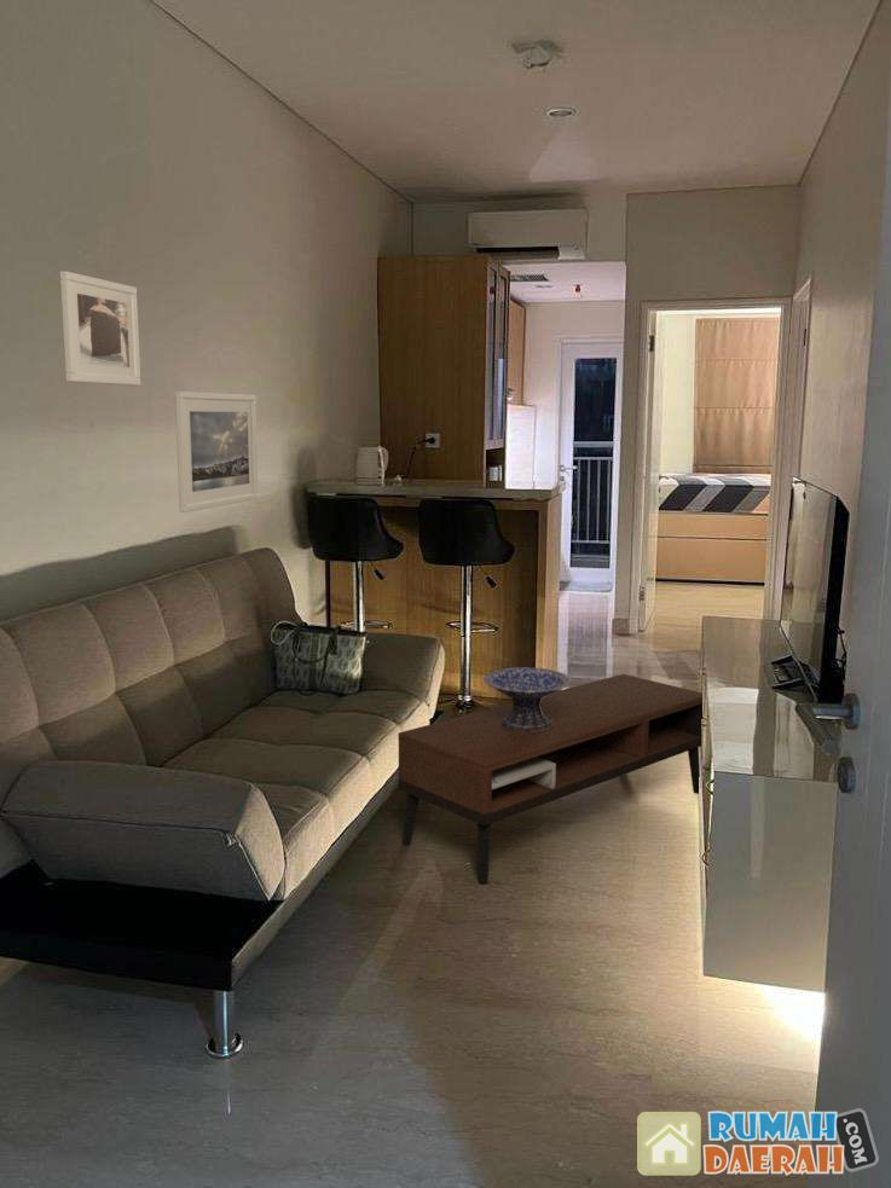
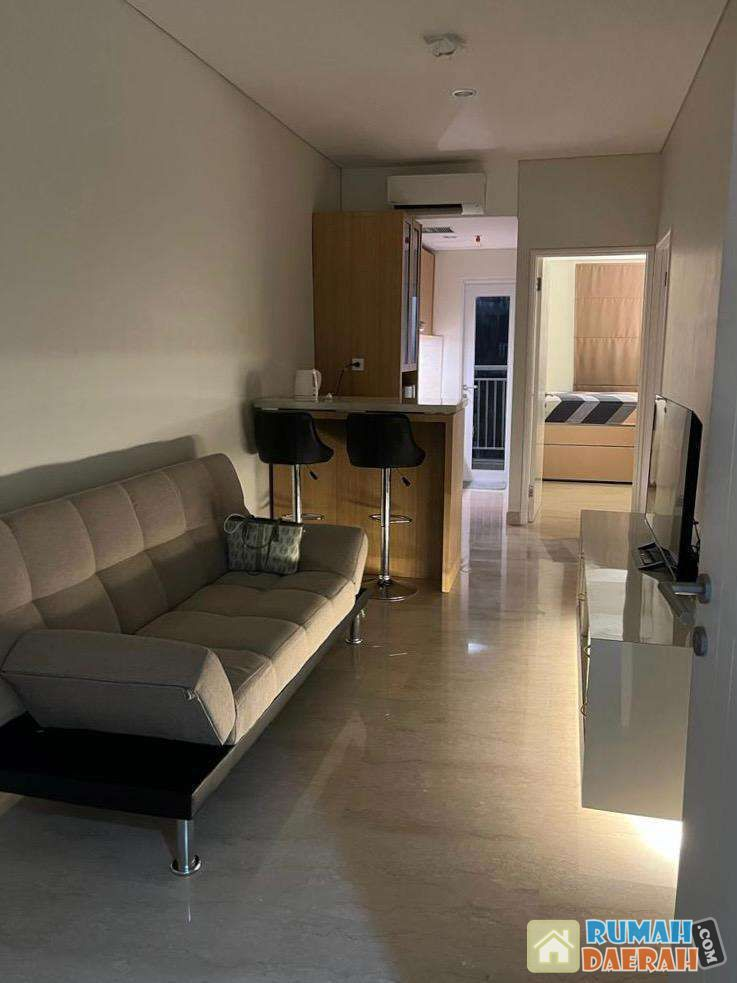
- coffee table (562, 764)
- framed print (103, 331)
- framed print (220, 450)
- decorative bowl (527, 700)
